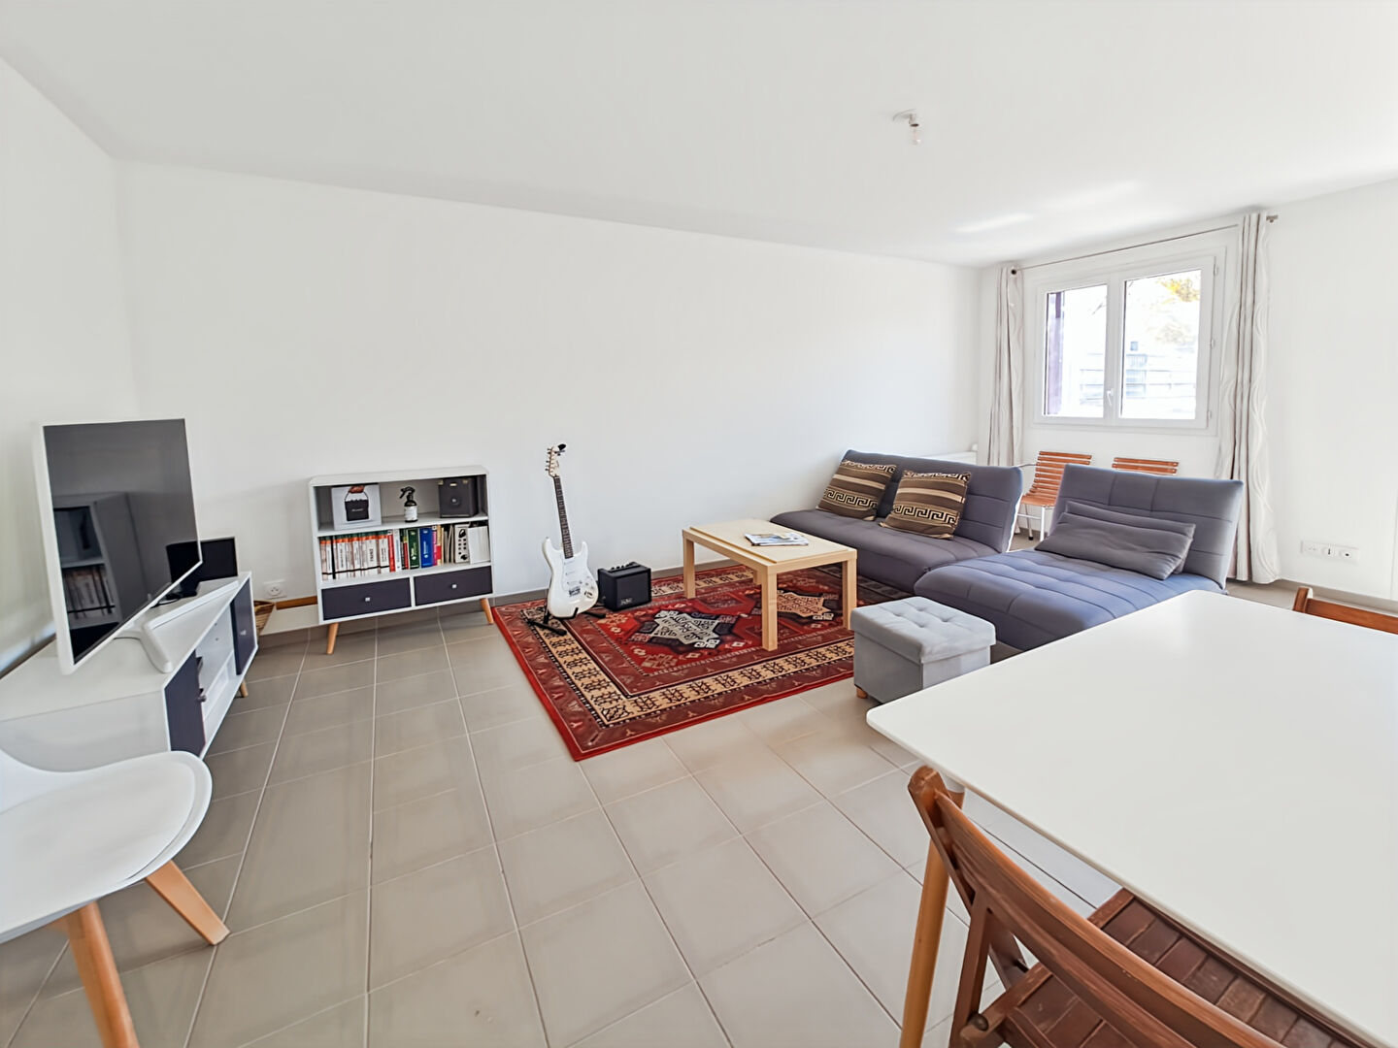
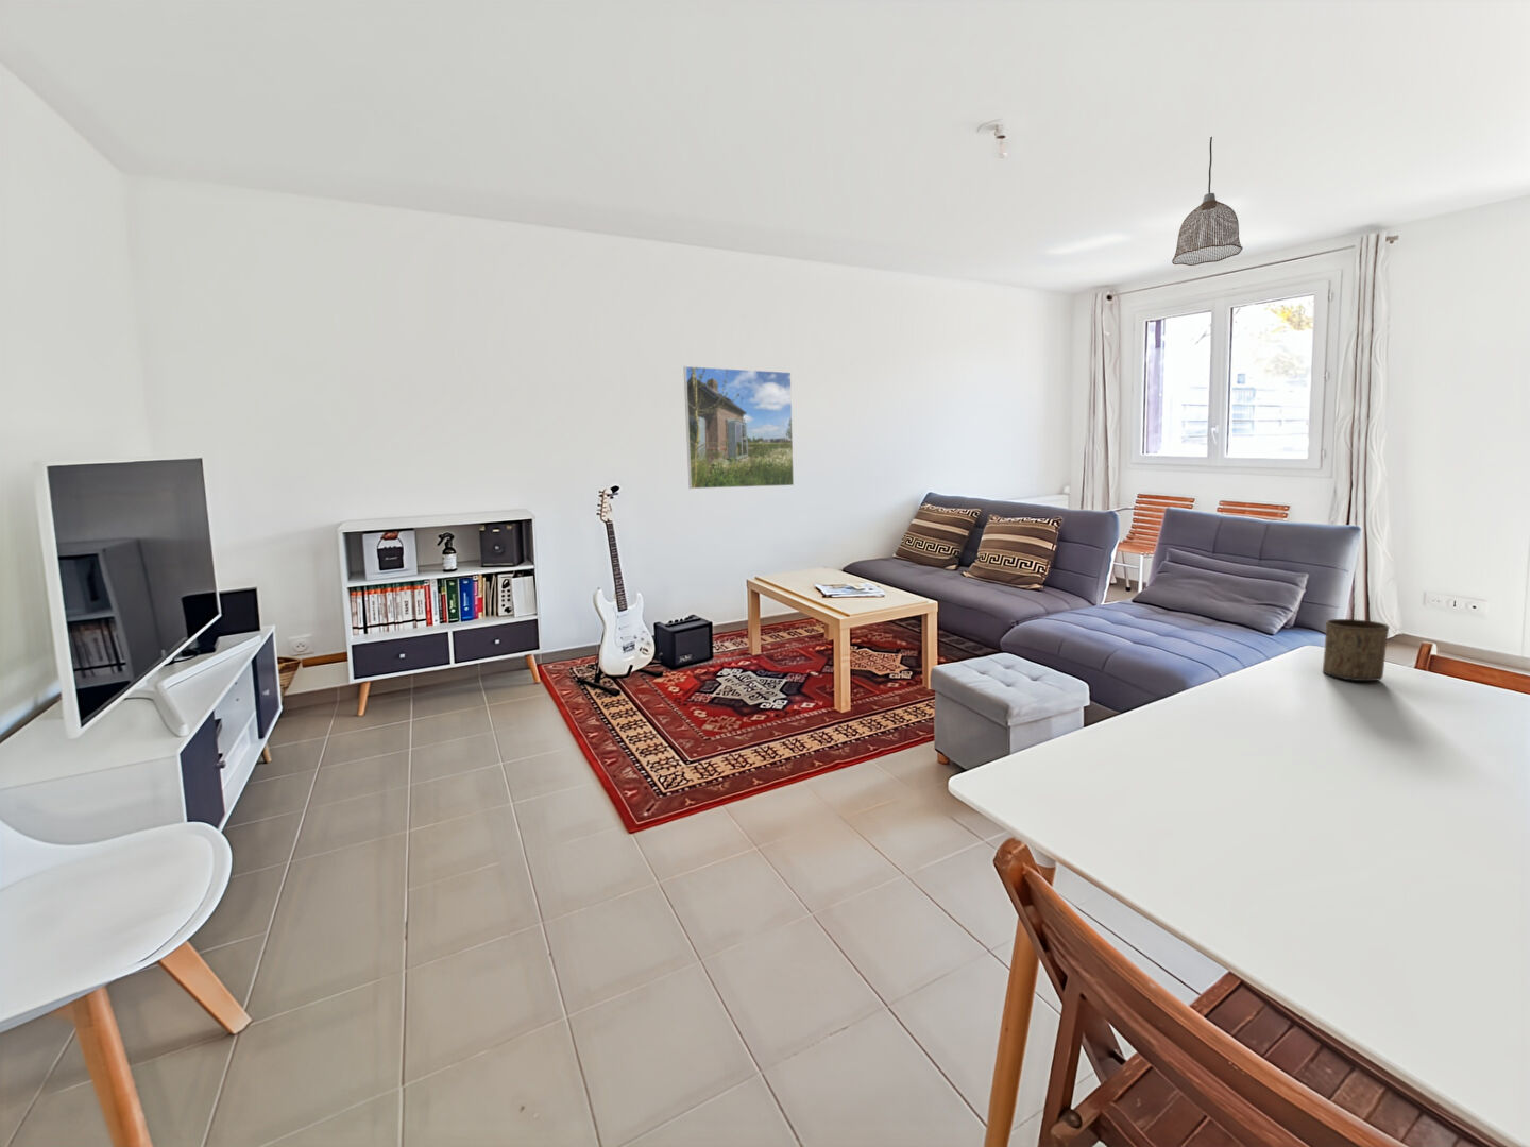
+ pendant lamp (1208, 196)
+ cup (1354, 649)
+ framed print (741, 428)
